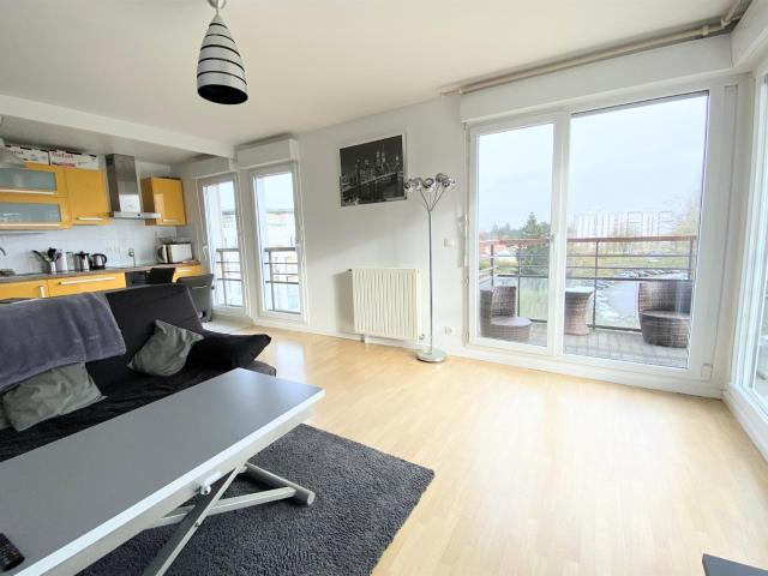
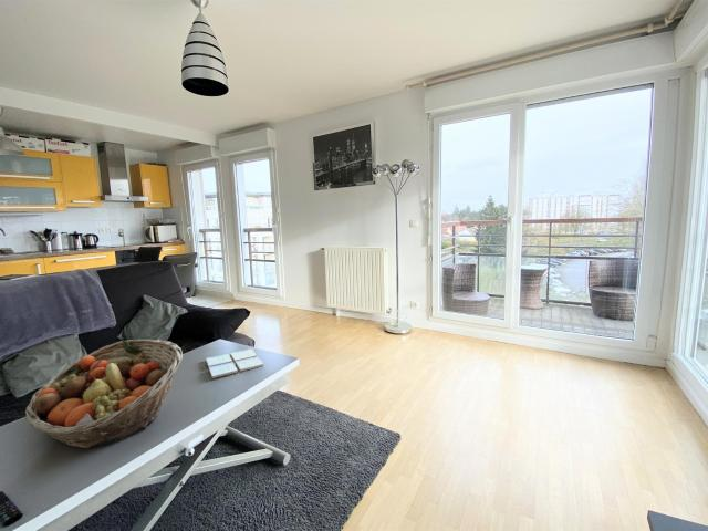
+ drink coaster (232, 362)
+ fruit basket (112, 387)
